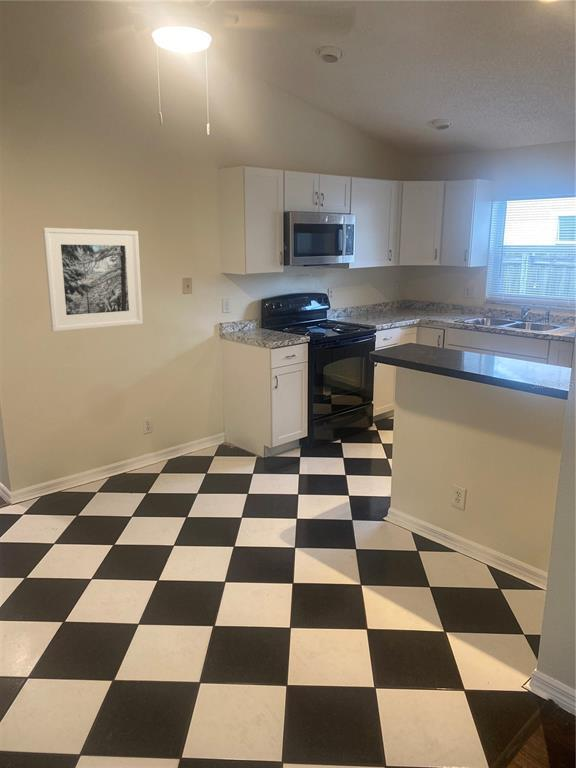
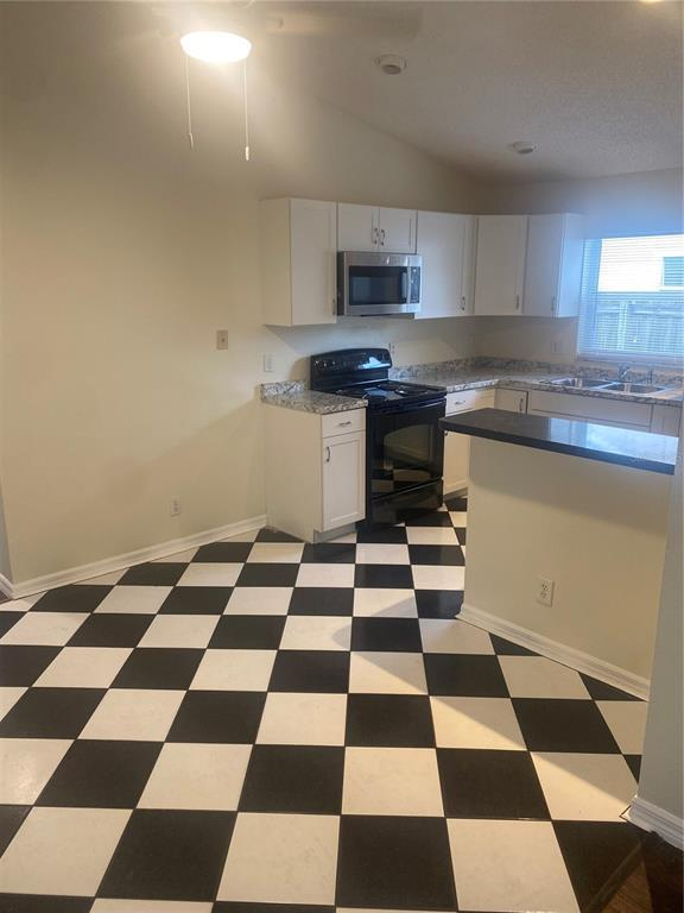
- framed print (96, 279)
